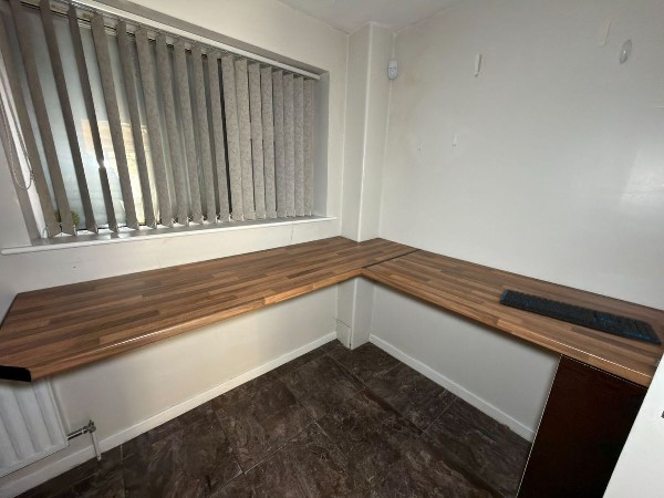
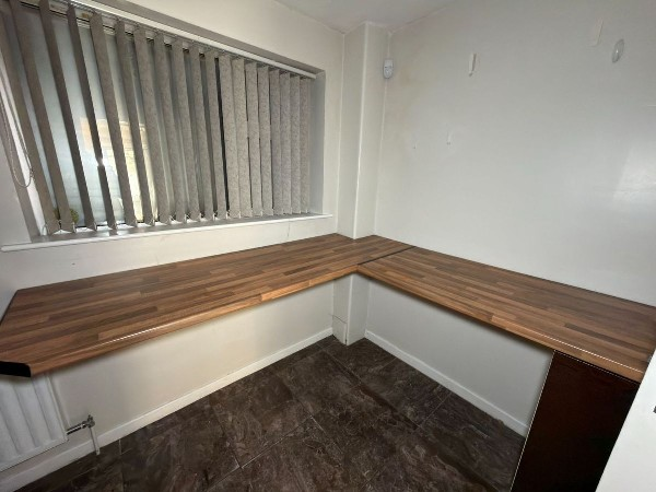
- keyboard (569, 310)
